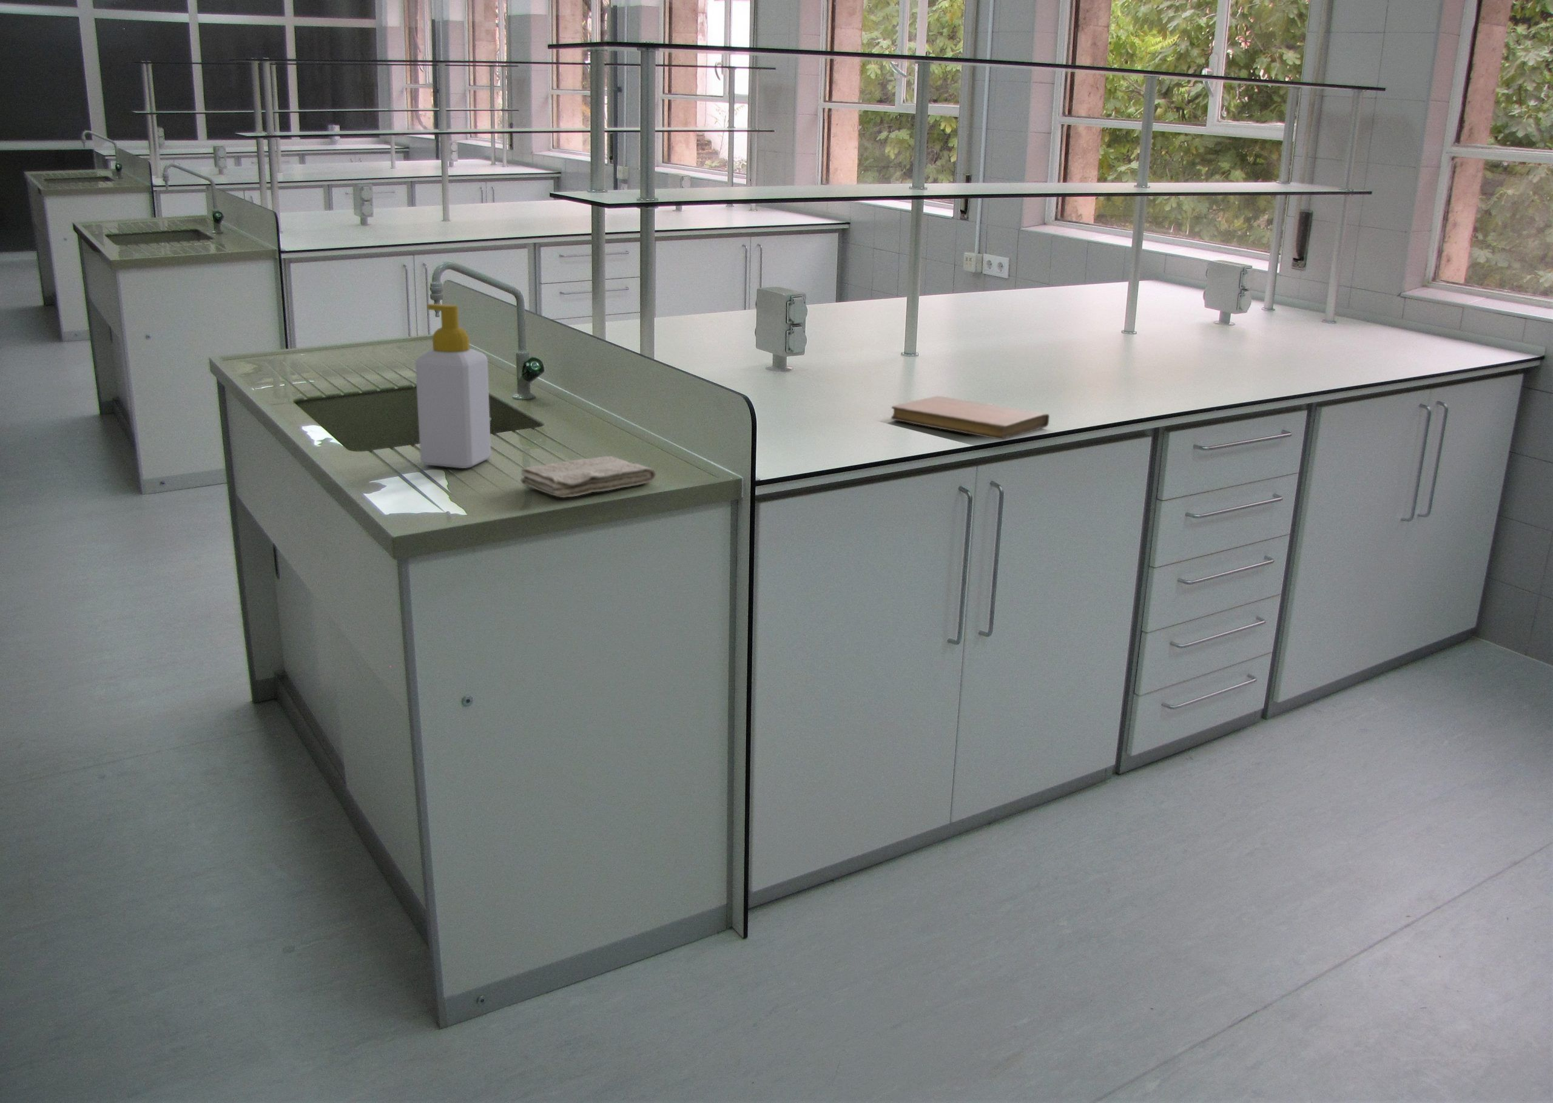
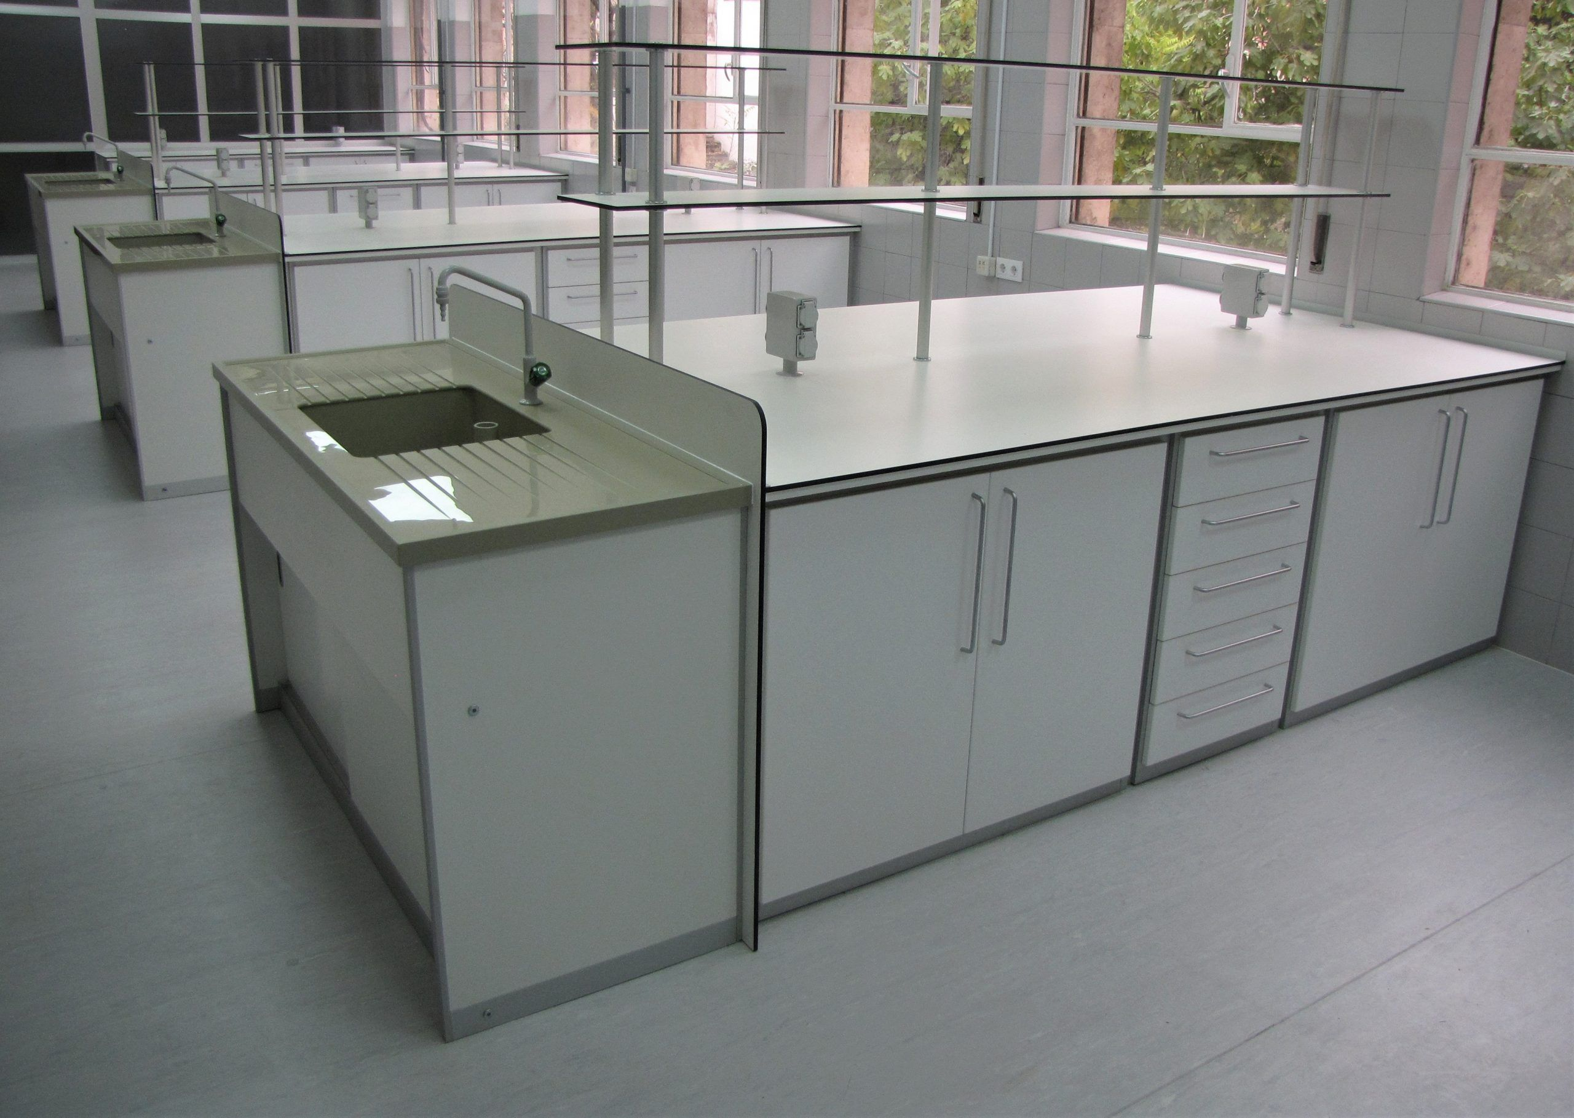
- notebook (969, 415)
- washcloth (586, 474)
- soap bottle (452, 384)
